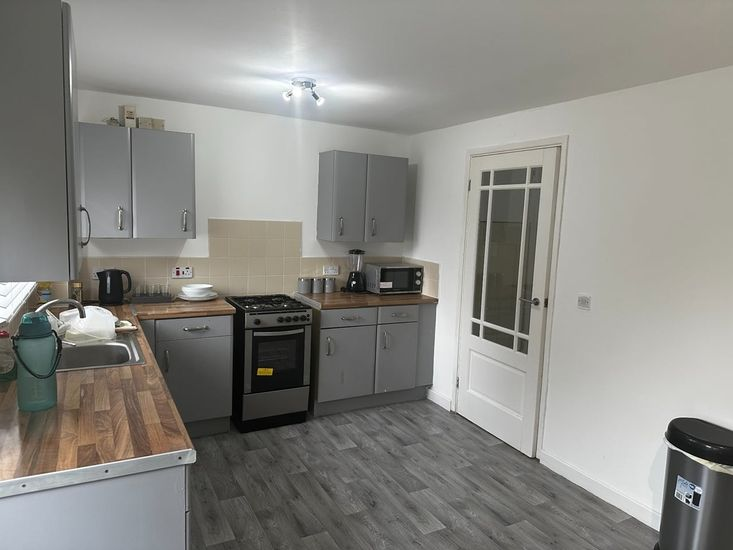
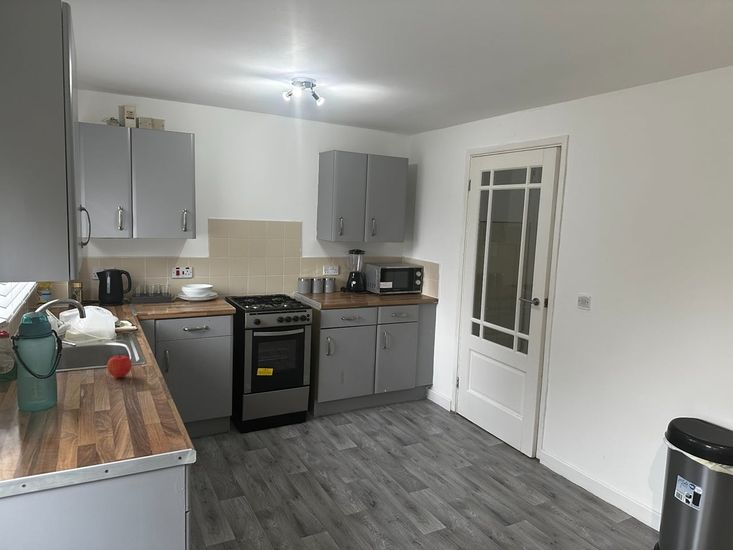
+ fruit (119, 365)
